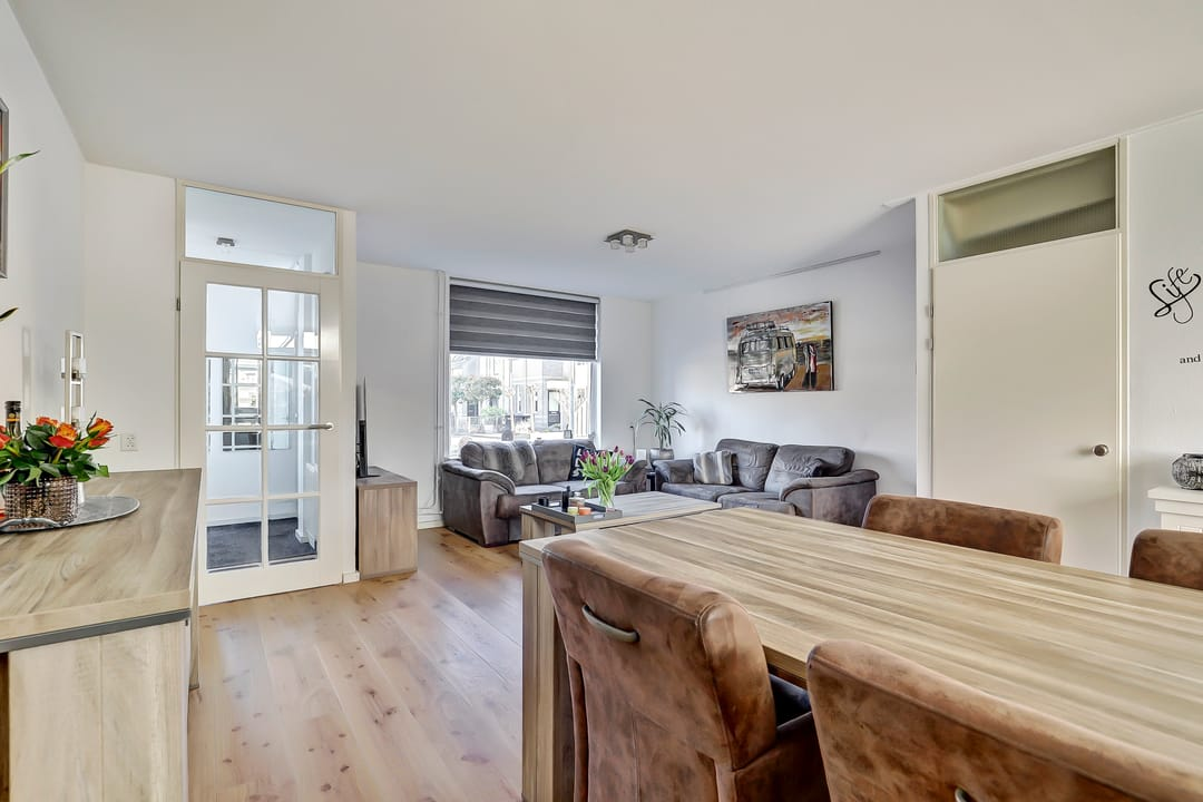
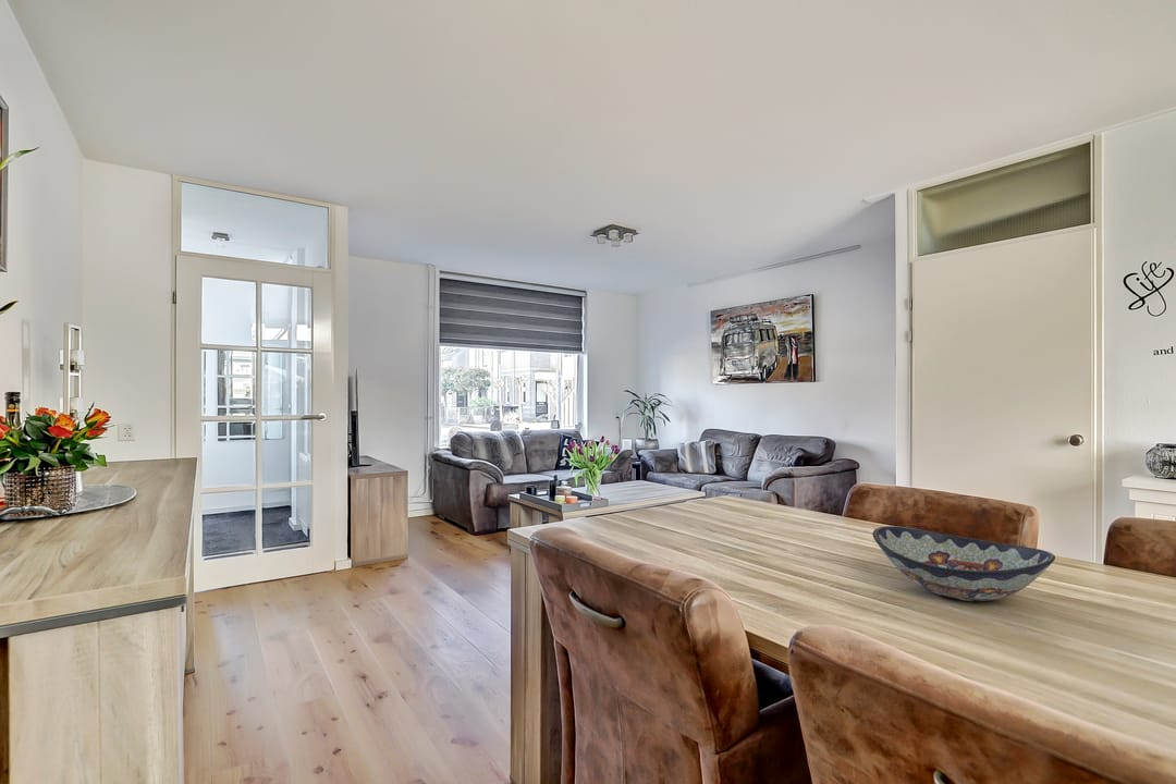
+ decorative bowl (956, 566)
